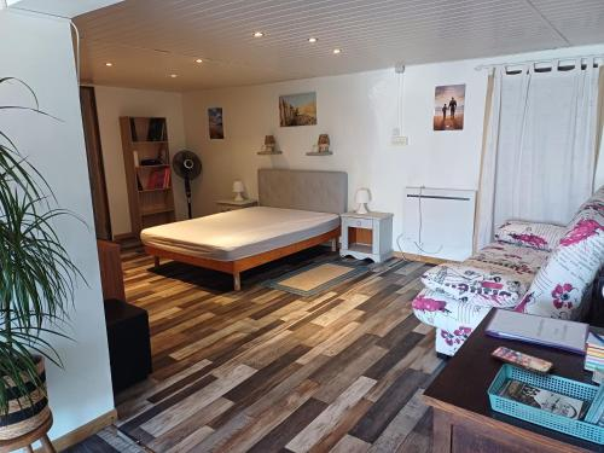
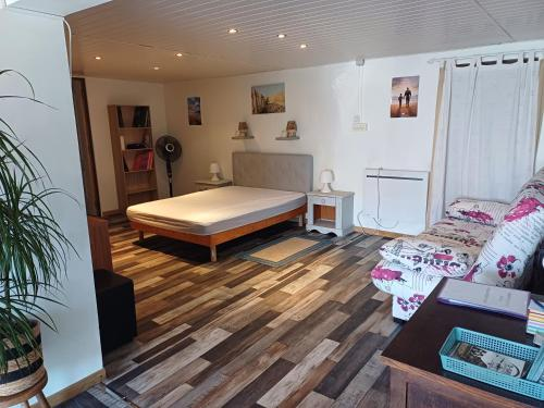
- smartphone (521, 360)
